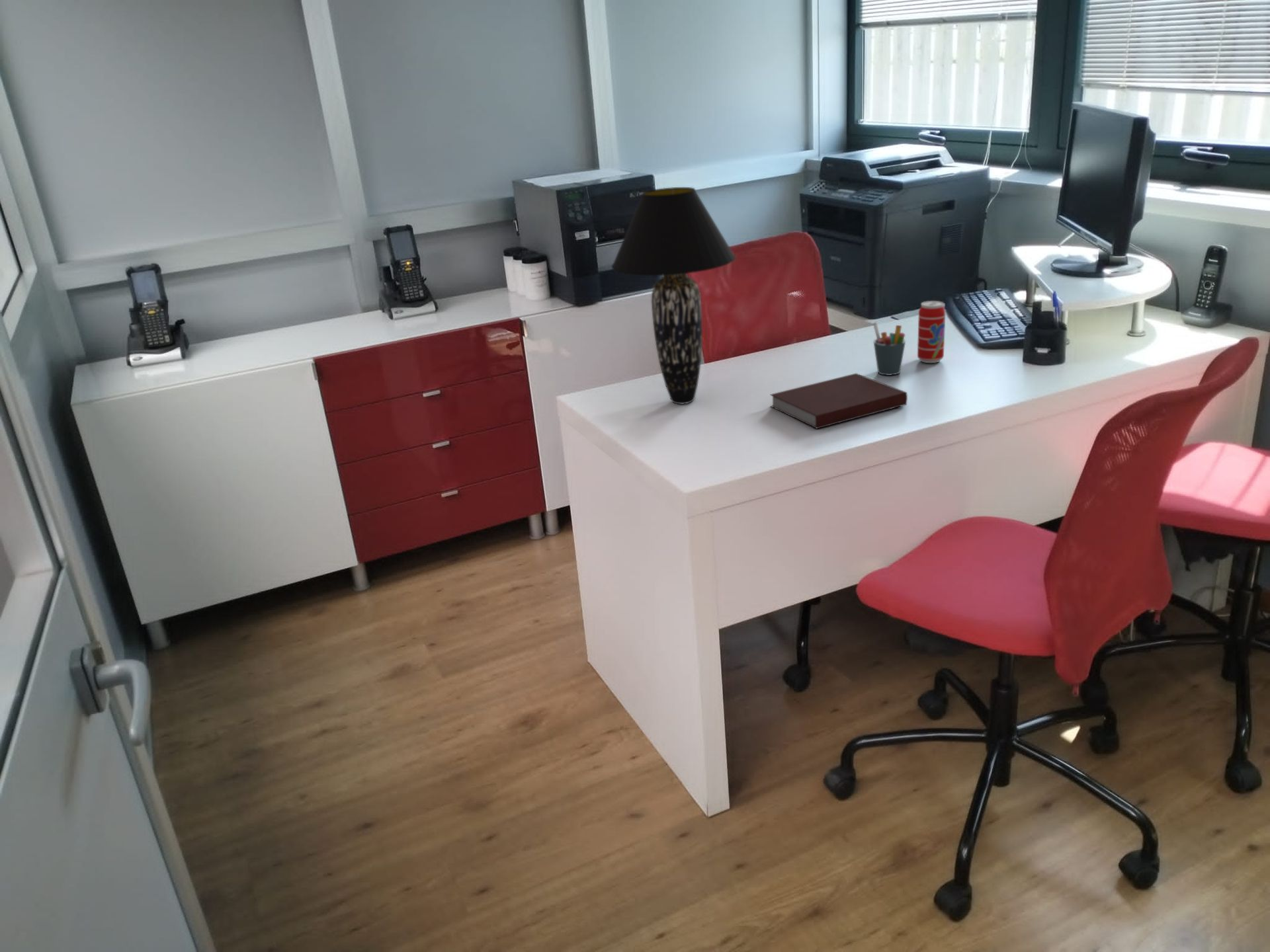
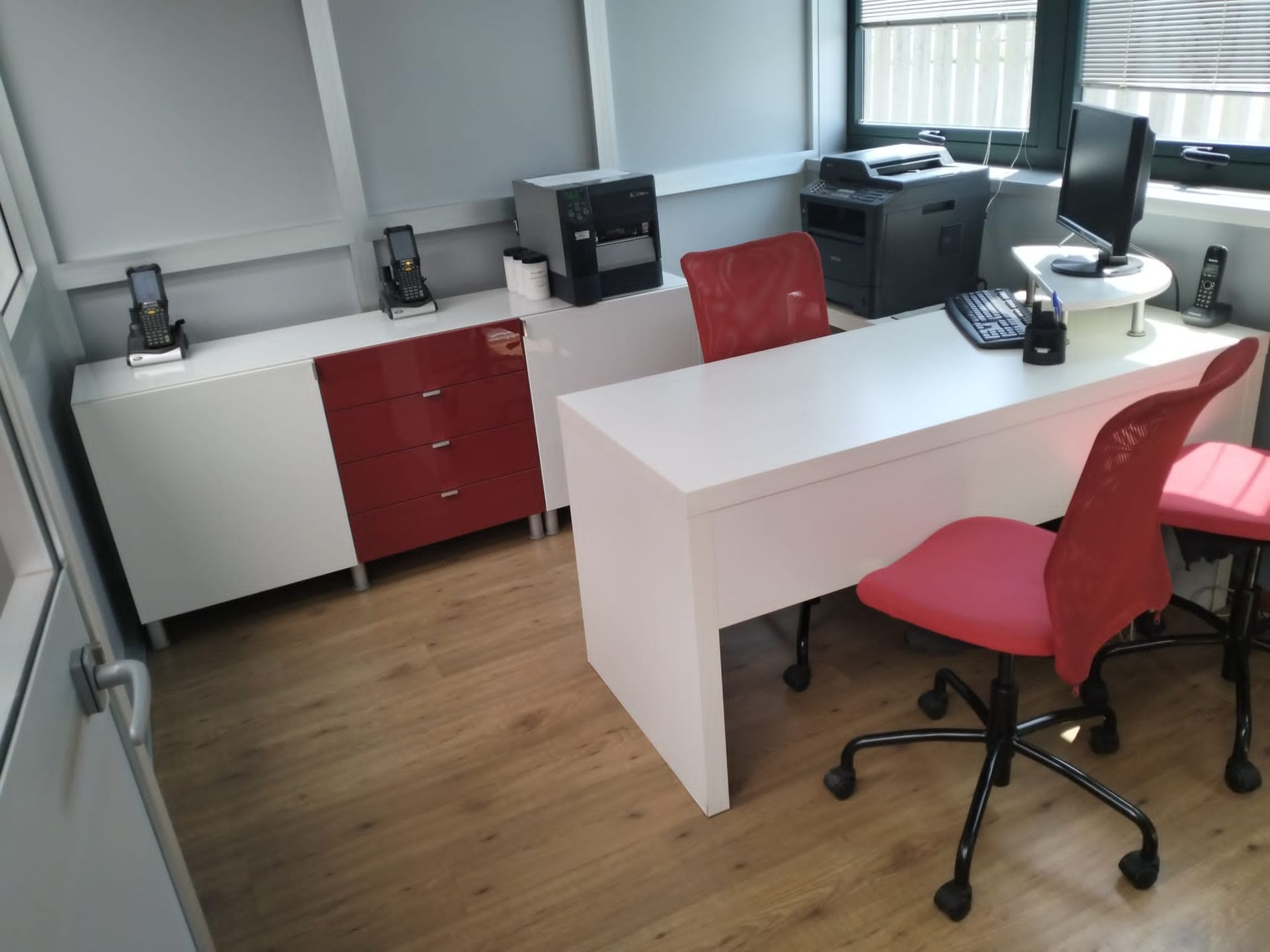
- notebook (837, 399)
- table lamp (676, 300)
- beverage can (931, 332)
- pen holder (890, 348)
